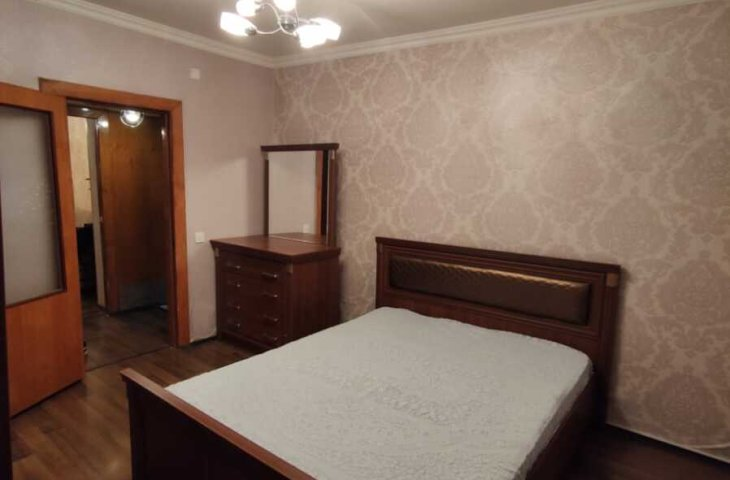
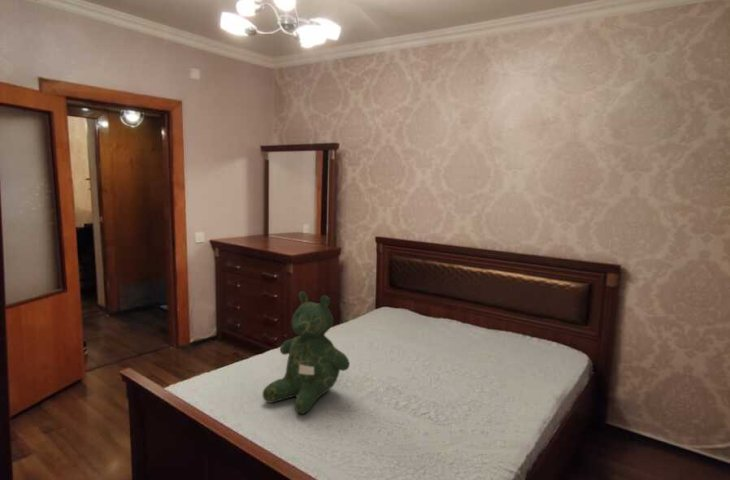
+ teddy bear (303, 347)
